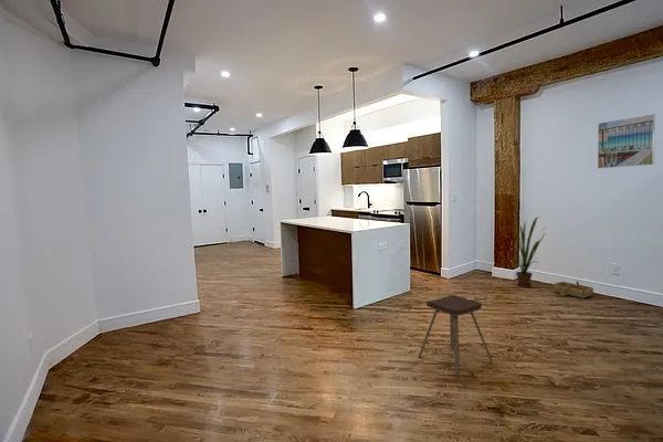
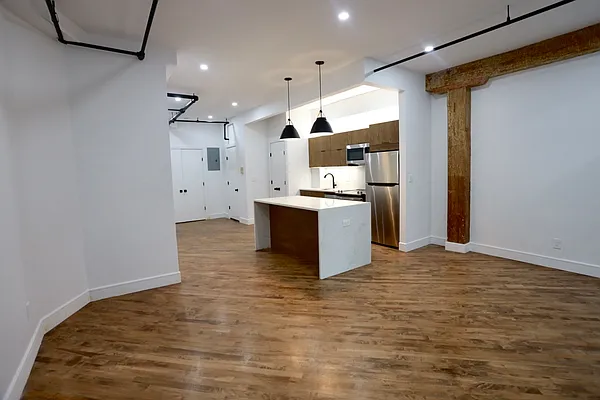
- house plant (525, 251)
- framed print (624, 143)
- music stool (453, 330)
- wooden boat (572, 287)
